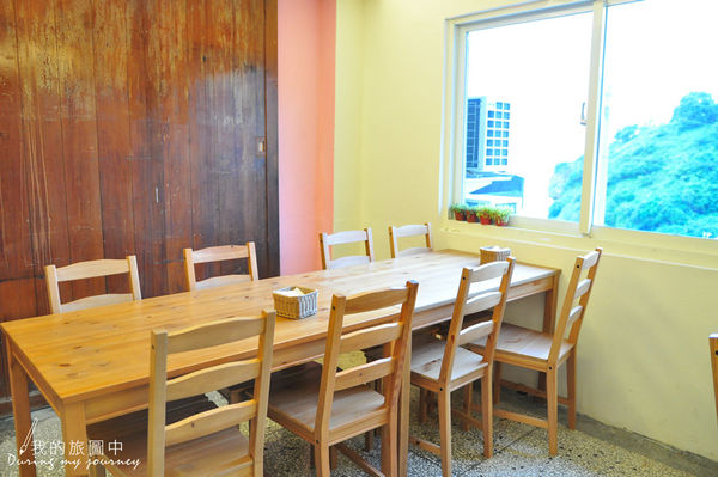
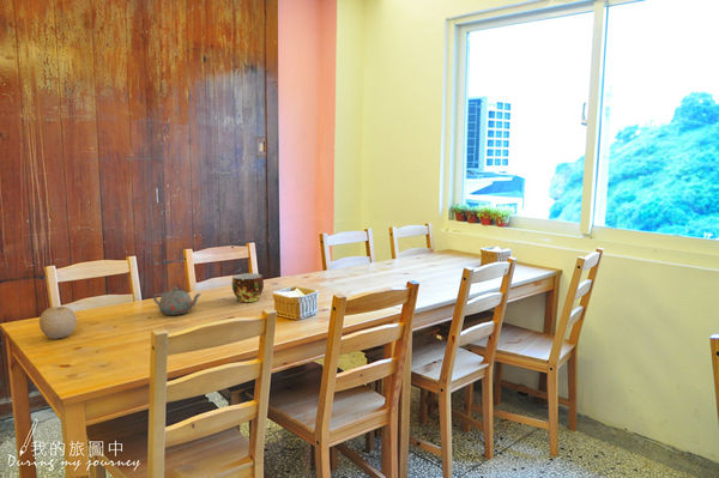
+ cup (249, 288)
+ fruit (58, 322)
+ teapot (177, 299)
